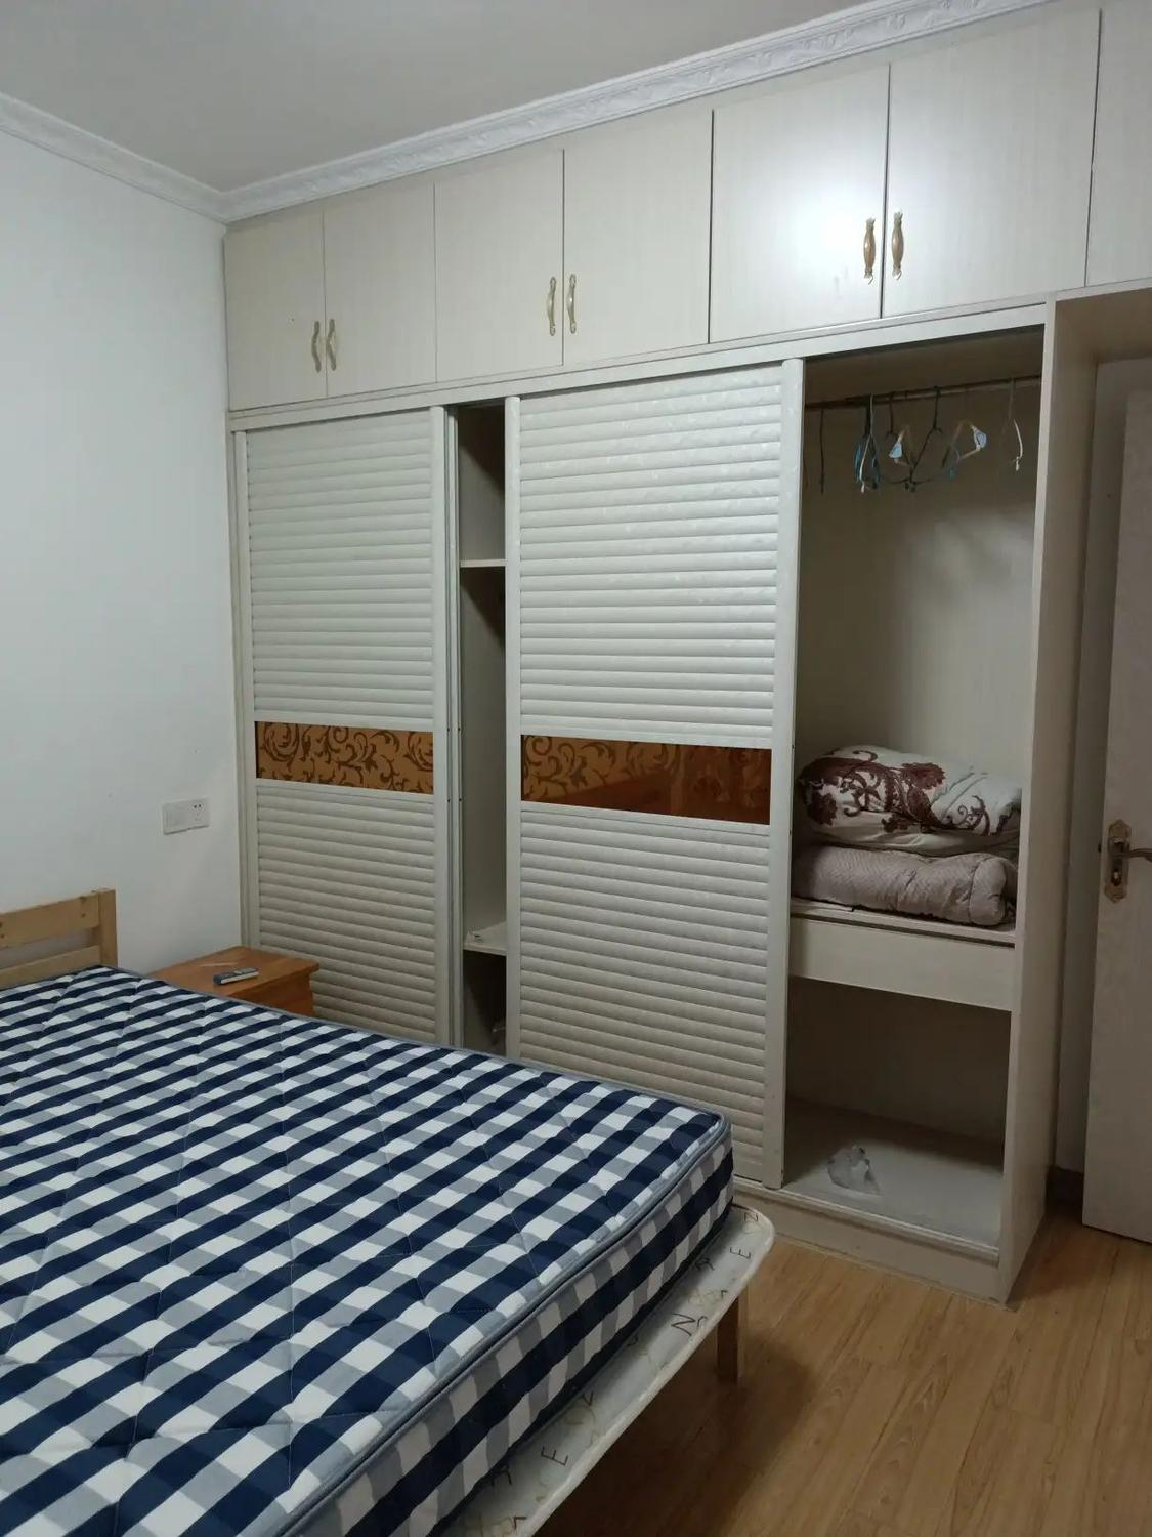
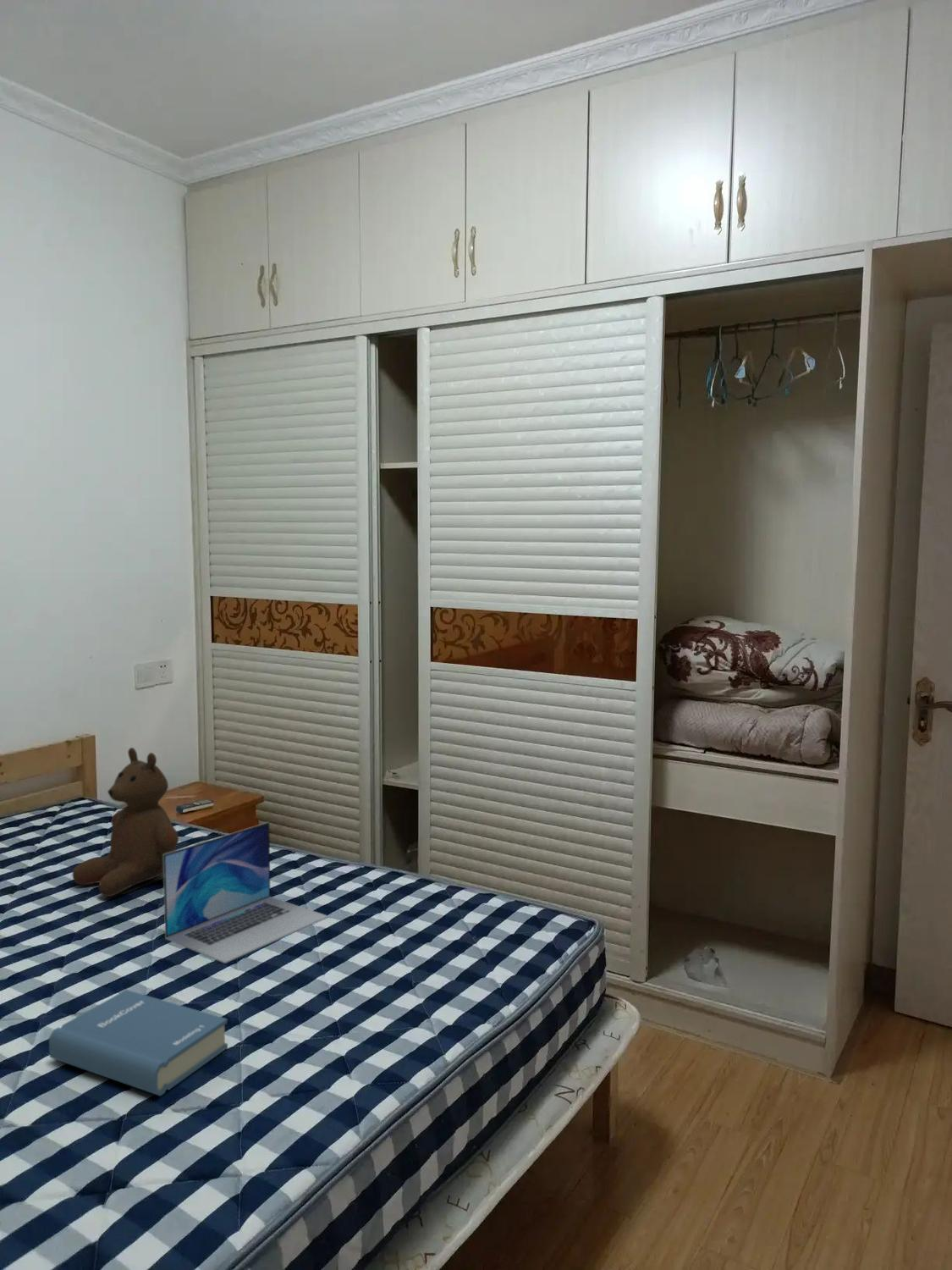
+ hardback book (140, 1040)
+ teddy bear (125, 818)
+ laptop (248, 886)
